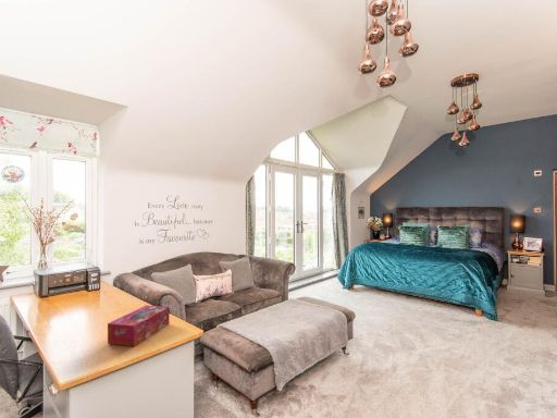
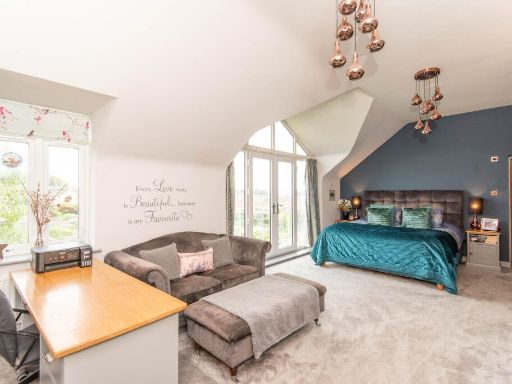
- tissue box (140, 323)
